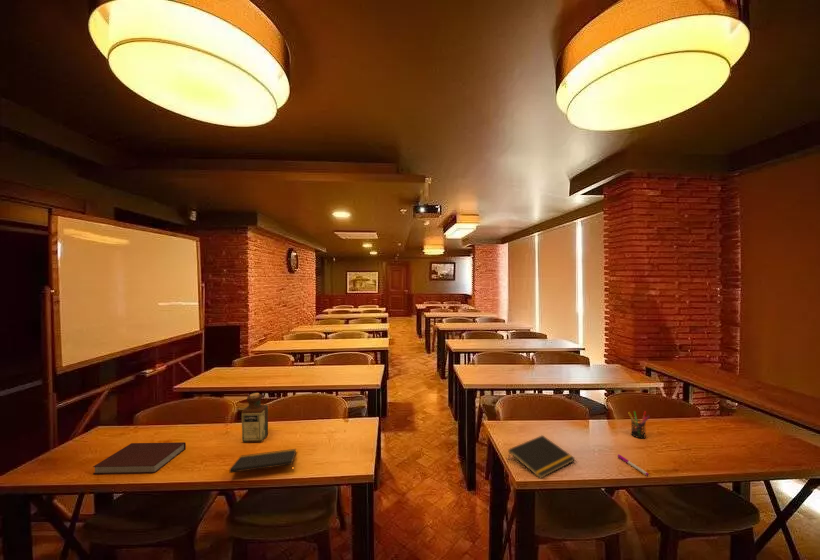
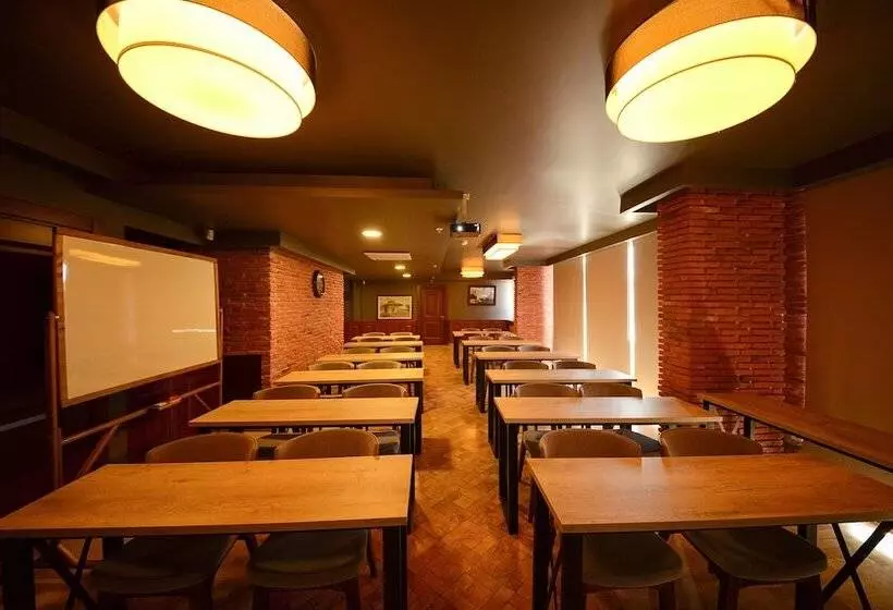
- pen holder (638, 423)
- notebook (142, 457)
- notepad (541, 454)
- notepad (265, 459)
- bottle (255, 416)
- pen (632, 464)
